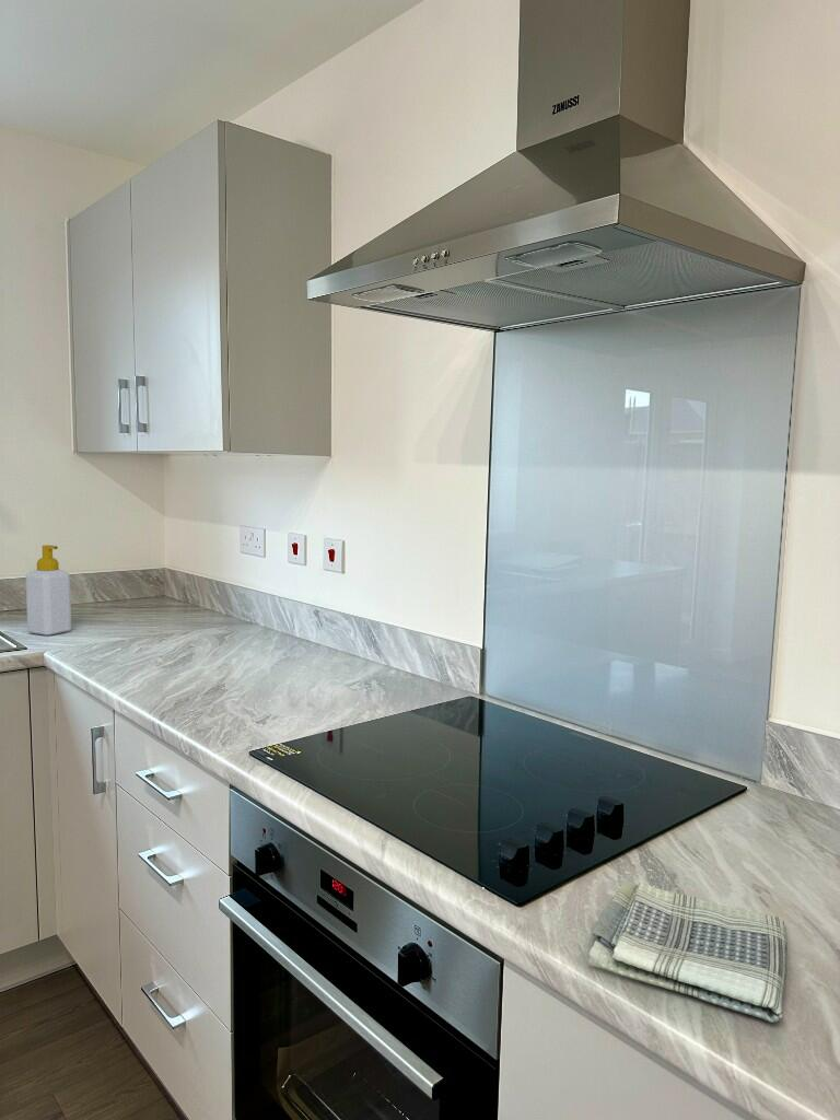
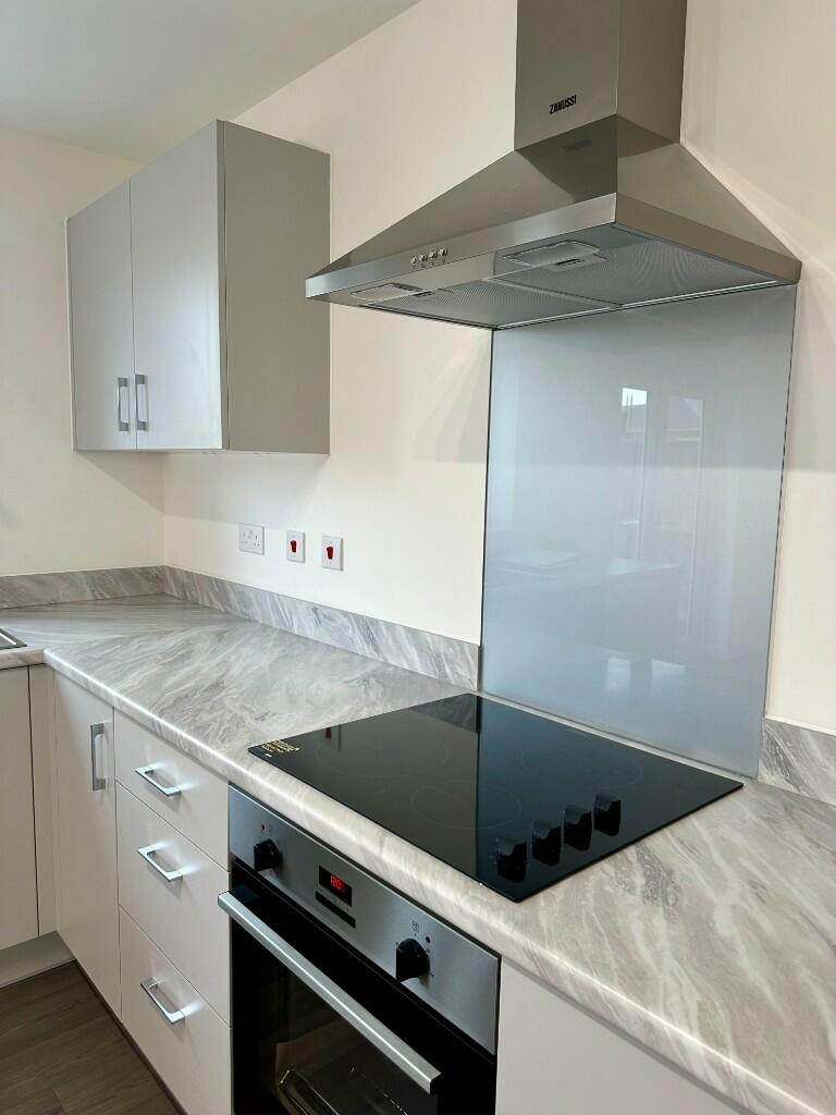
- soap bottle (48, 588)
- dish towel (689, 936)
